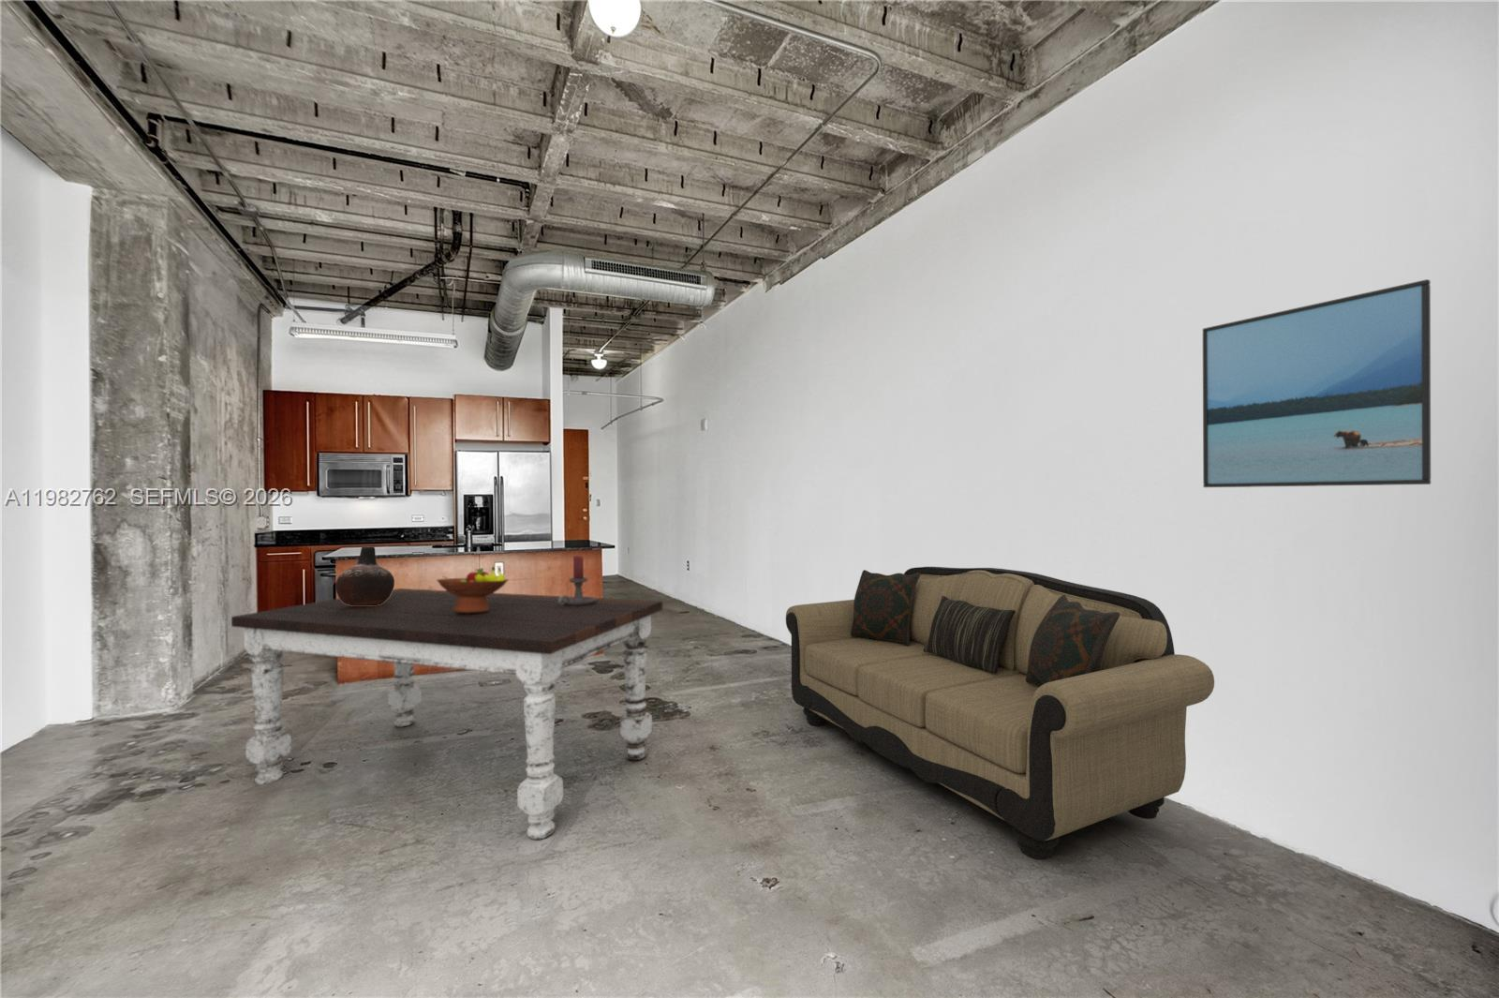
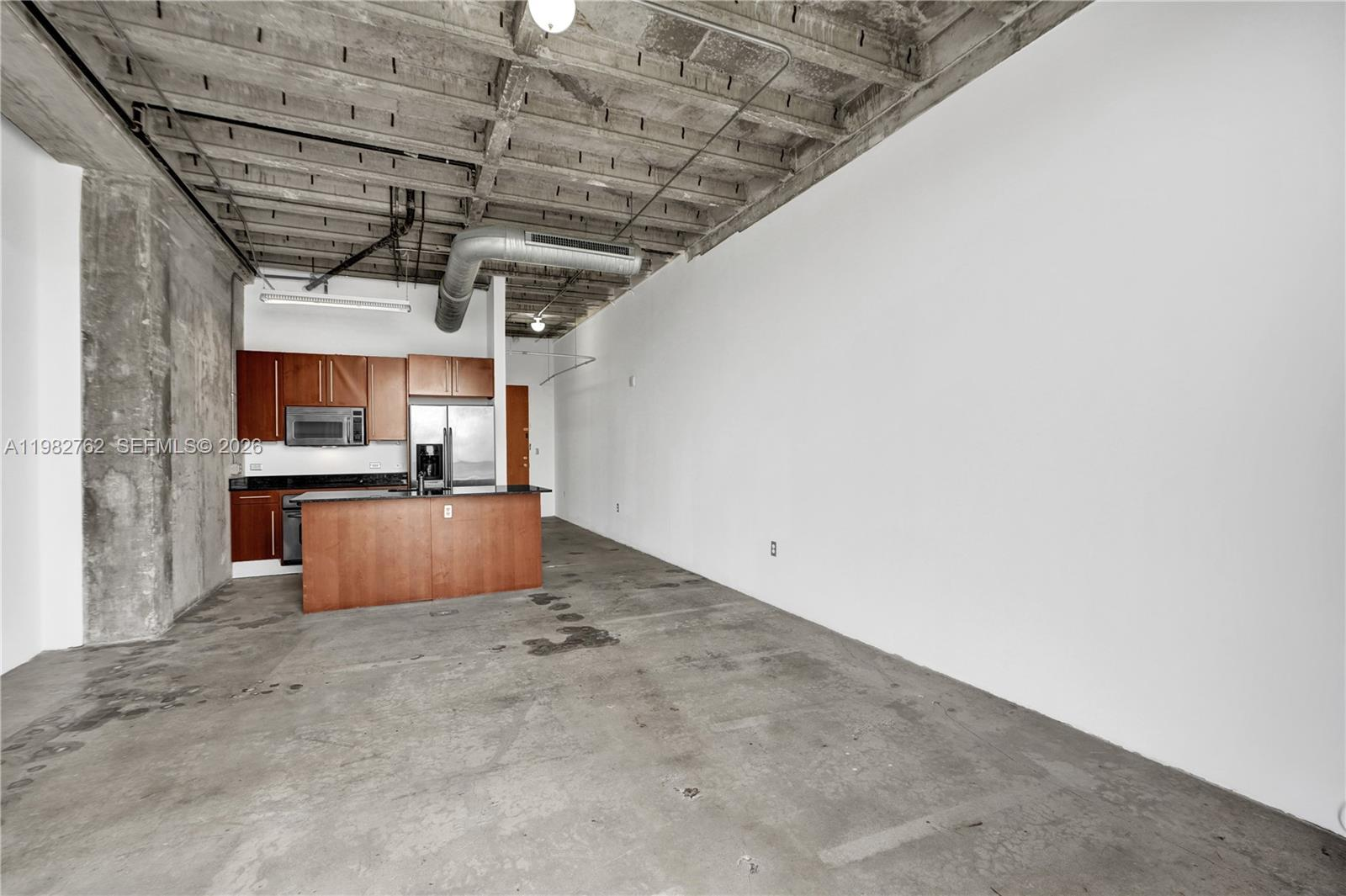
- dining table (463, 669)
- fruit bowl (471, 589)
- candle holder (575, 579)
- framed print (1302, 397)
- vase (363, 576)
- sofa (953, 667)
